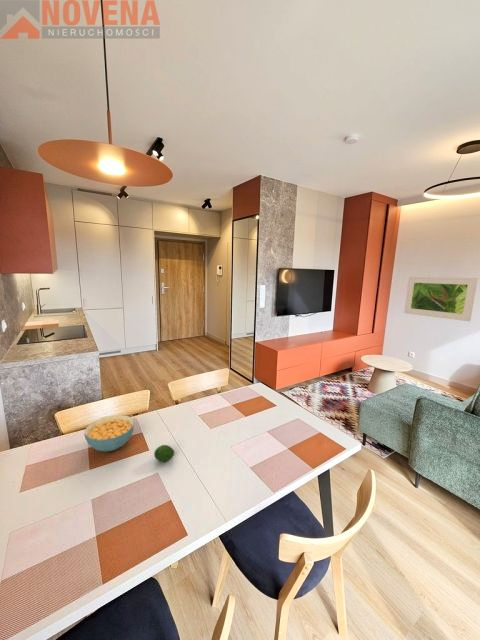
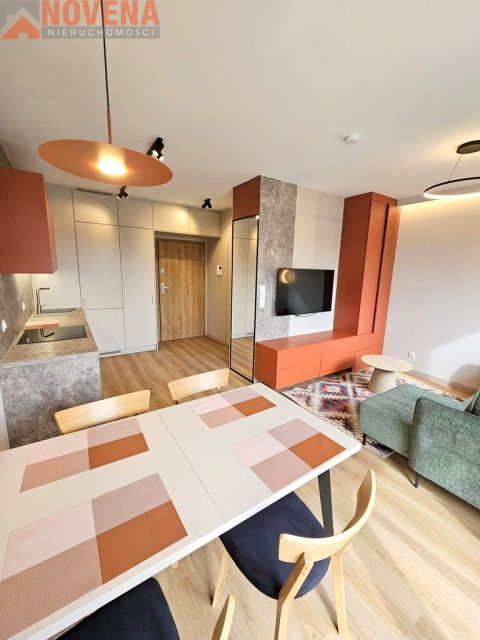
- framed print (437, 297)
- fruit (164, 453)
- cereal bowl (110, 436)
